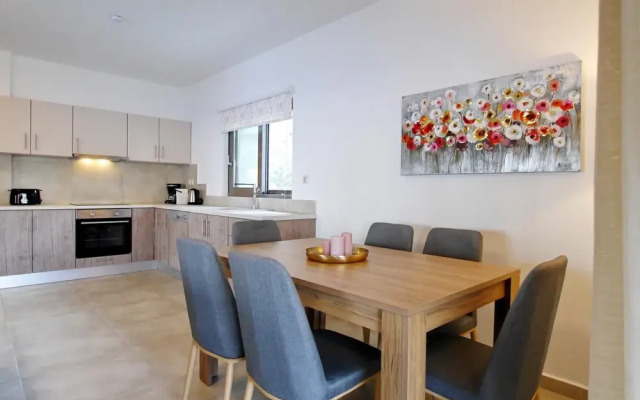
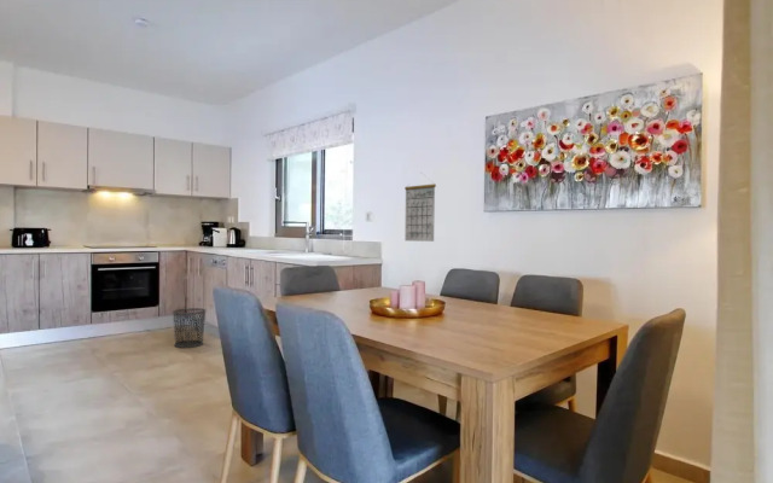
+ calendar (419, 206)
+ waste bin (190, 327)
